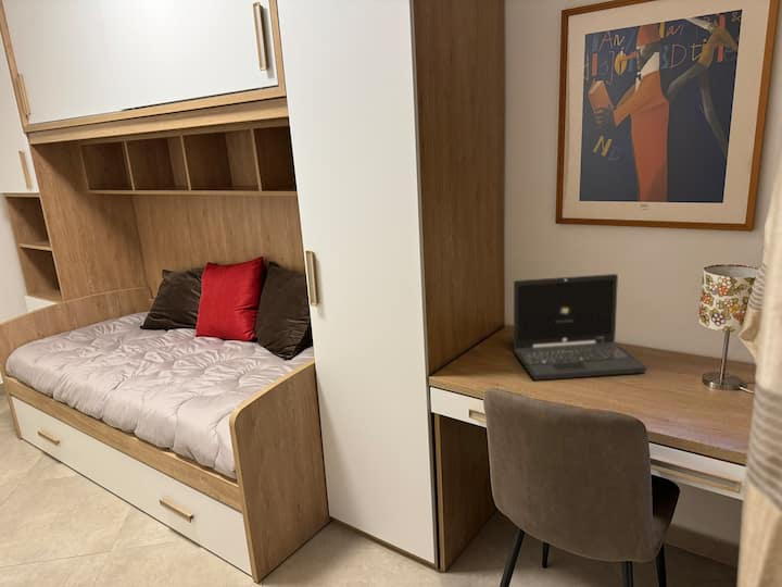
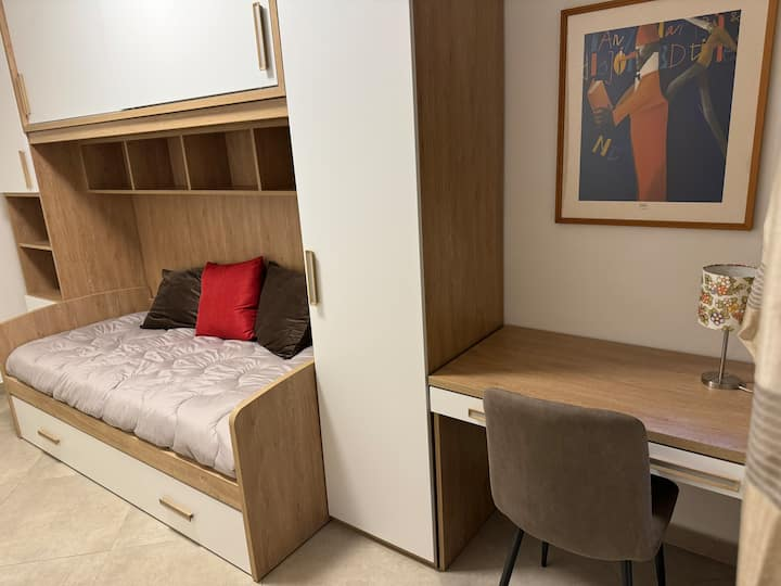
- laptop (577, 324)
